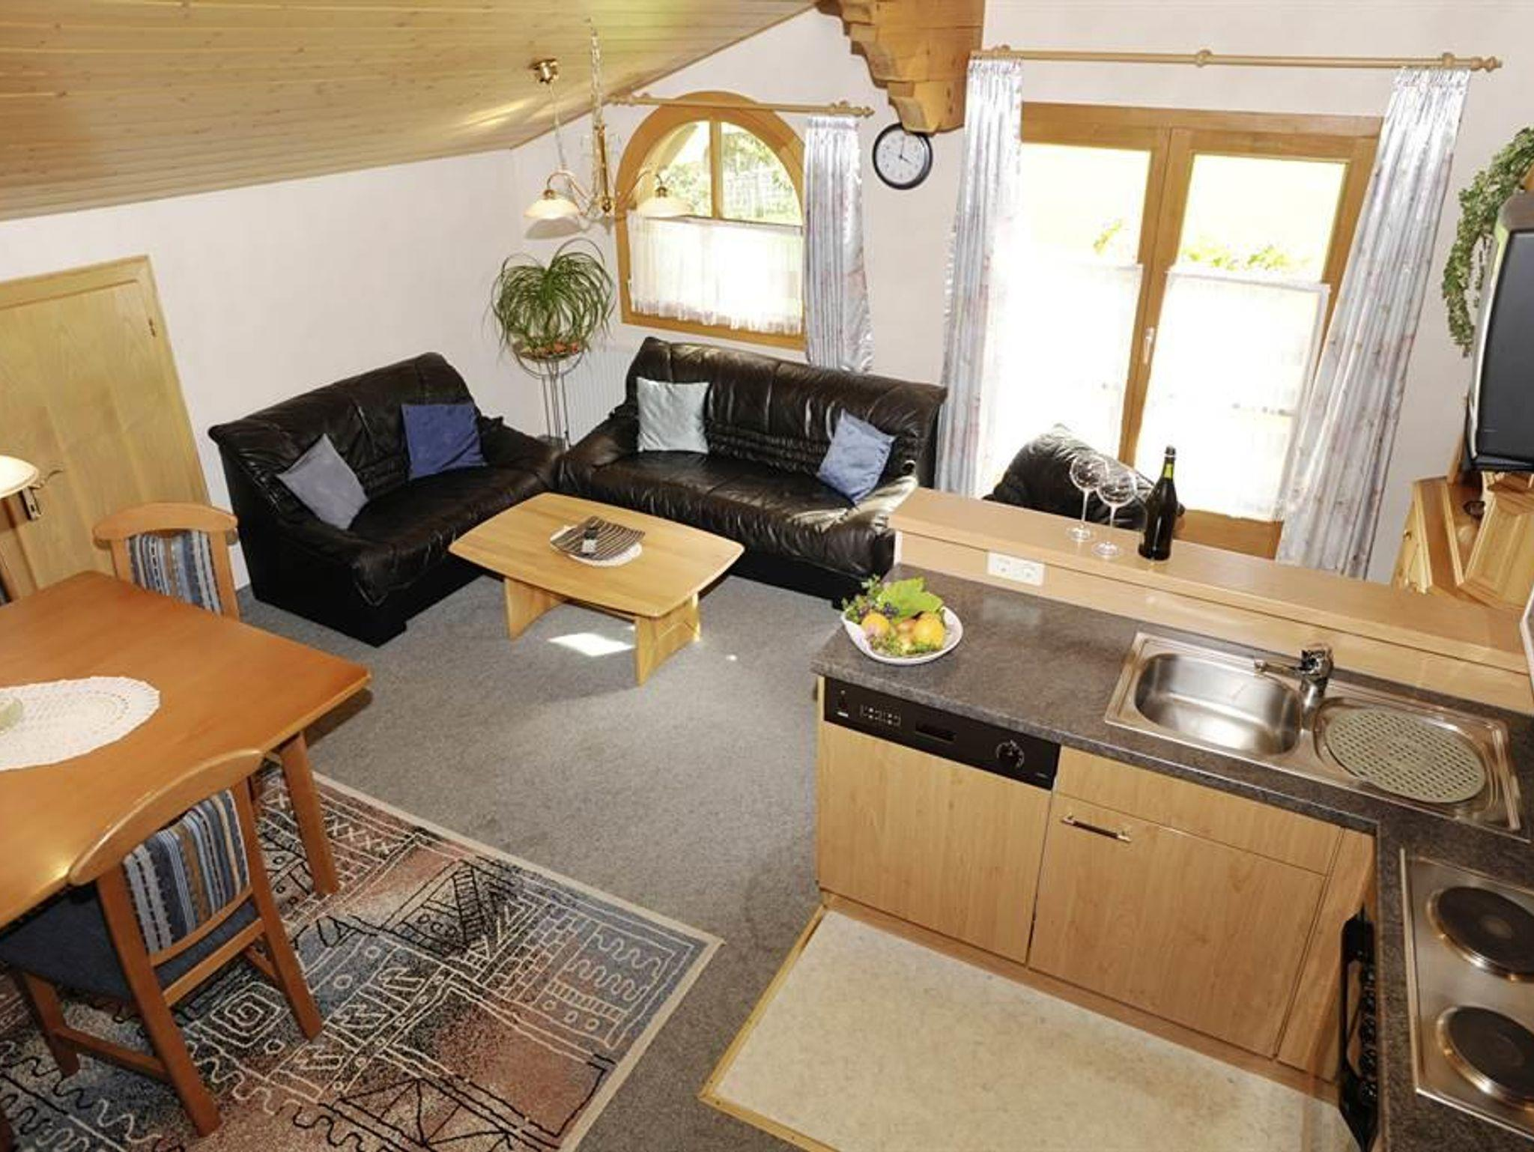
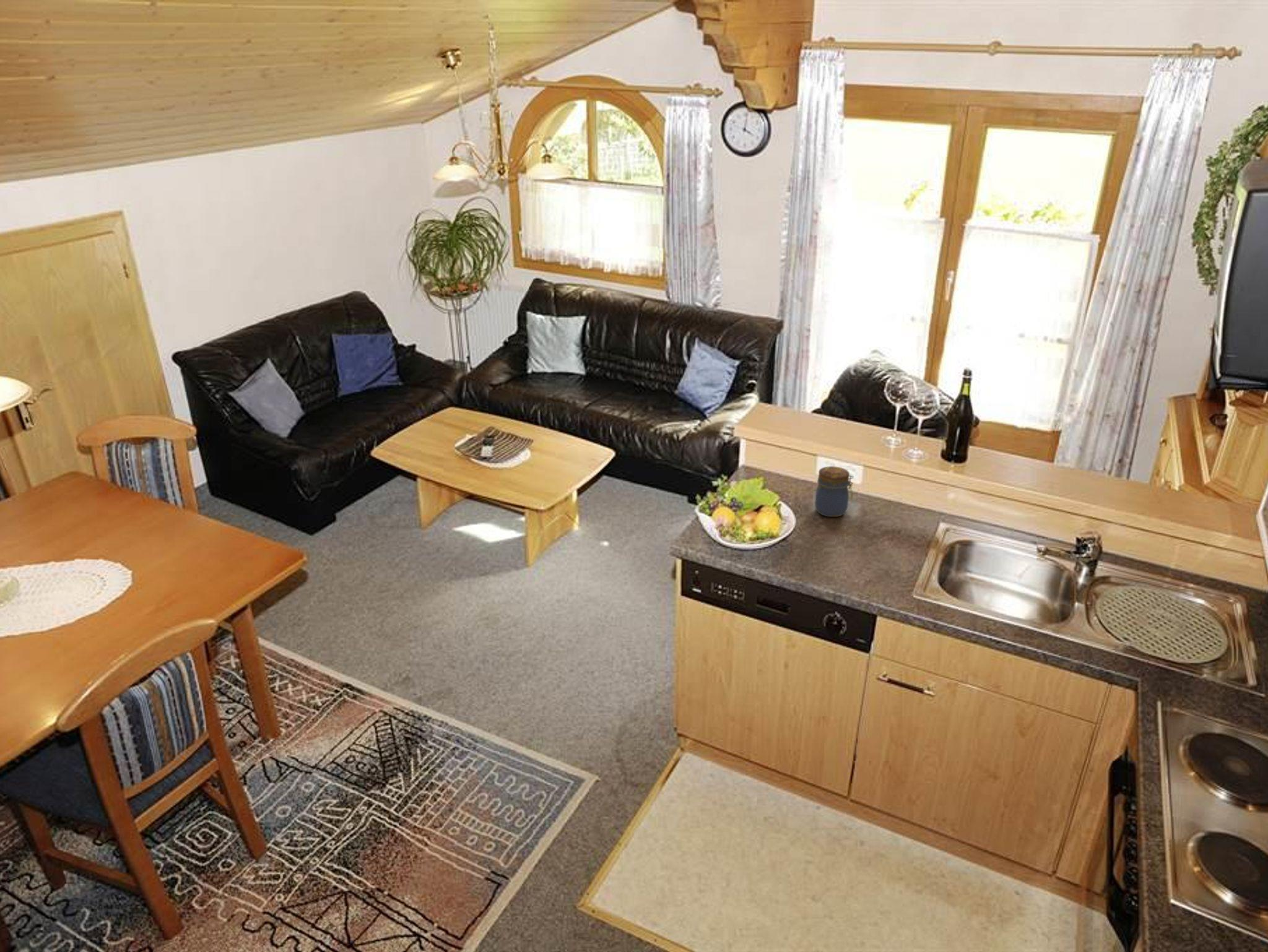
+ jar (834, 491)
